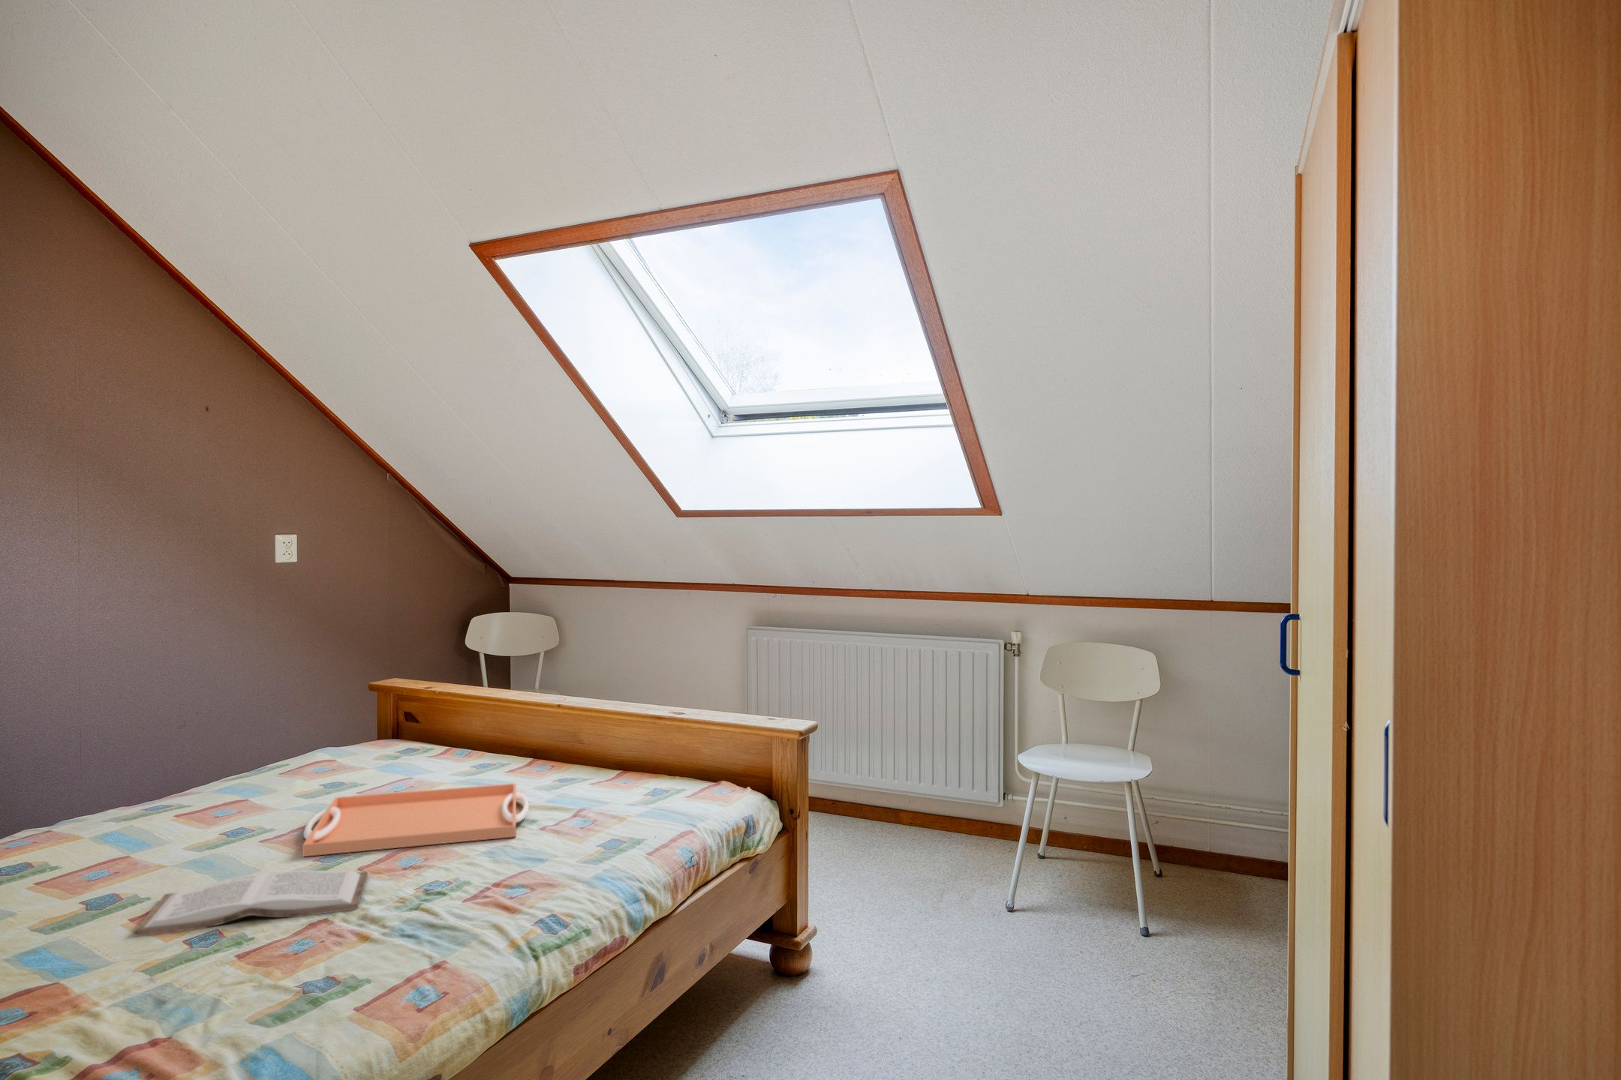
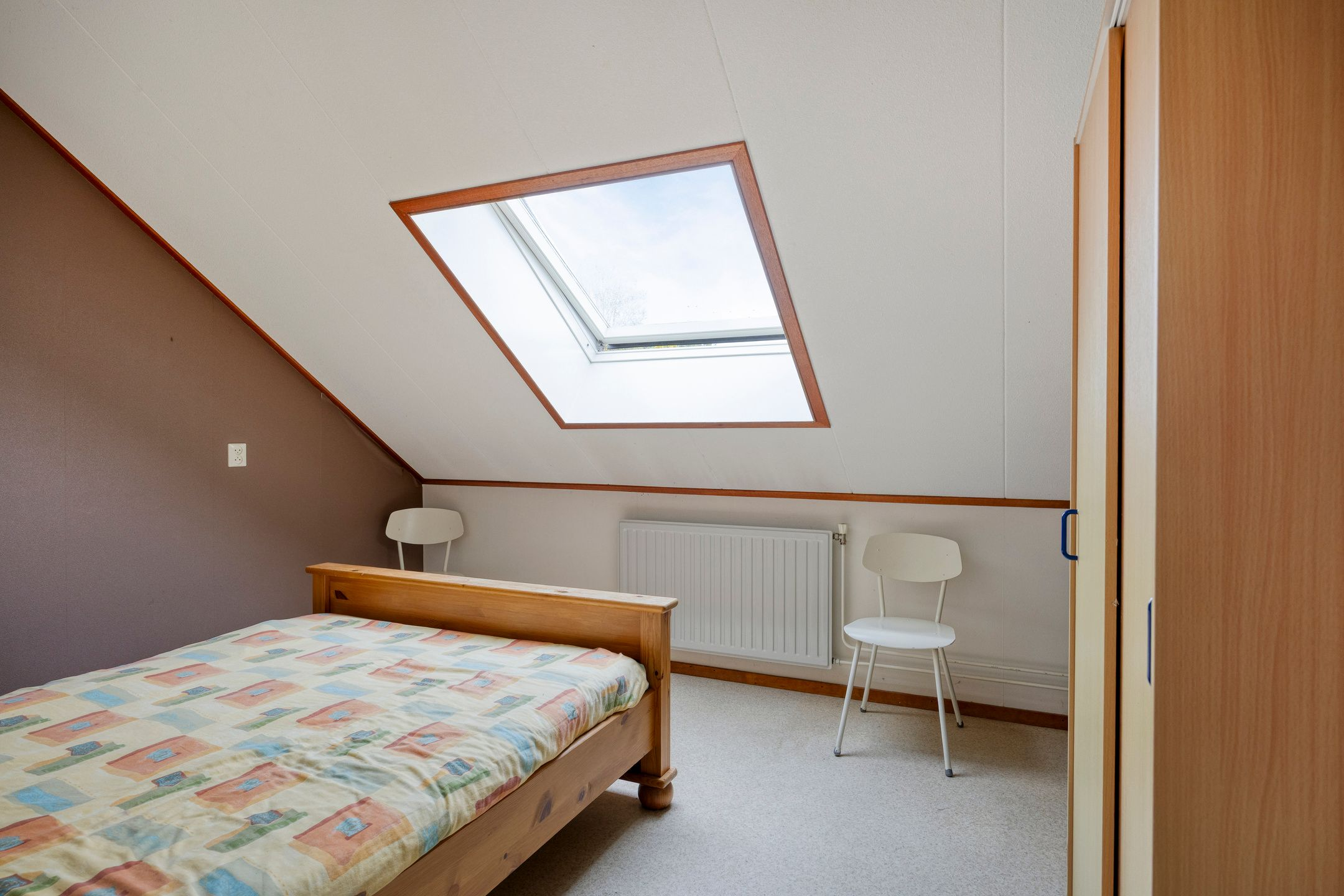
- serving tray (421, 816)
- book (259, 896)
